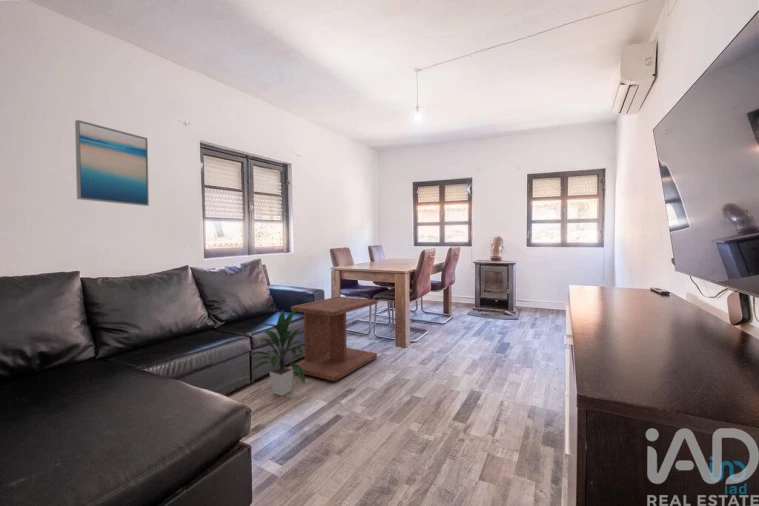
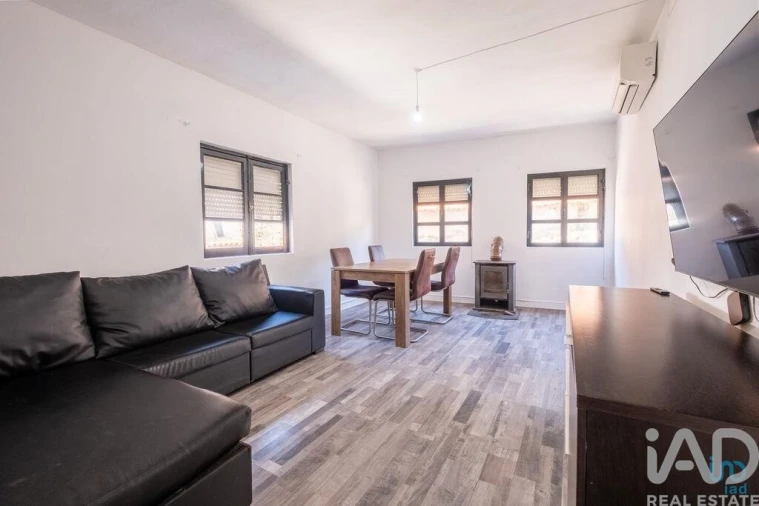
- side table (336, 334)
- indoor plant (281, 352)
- wall art (114, 166)
